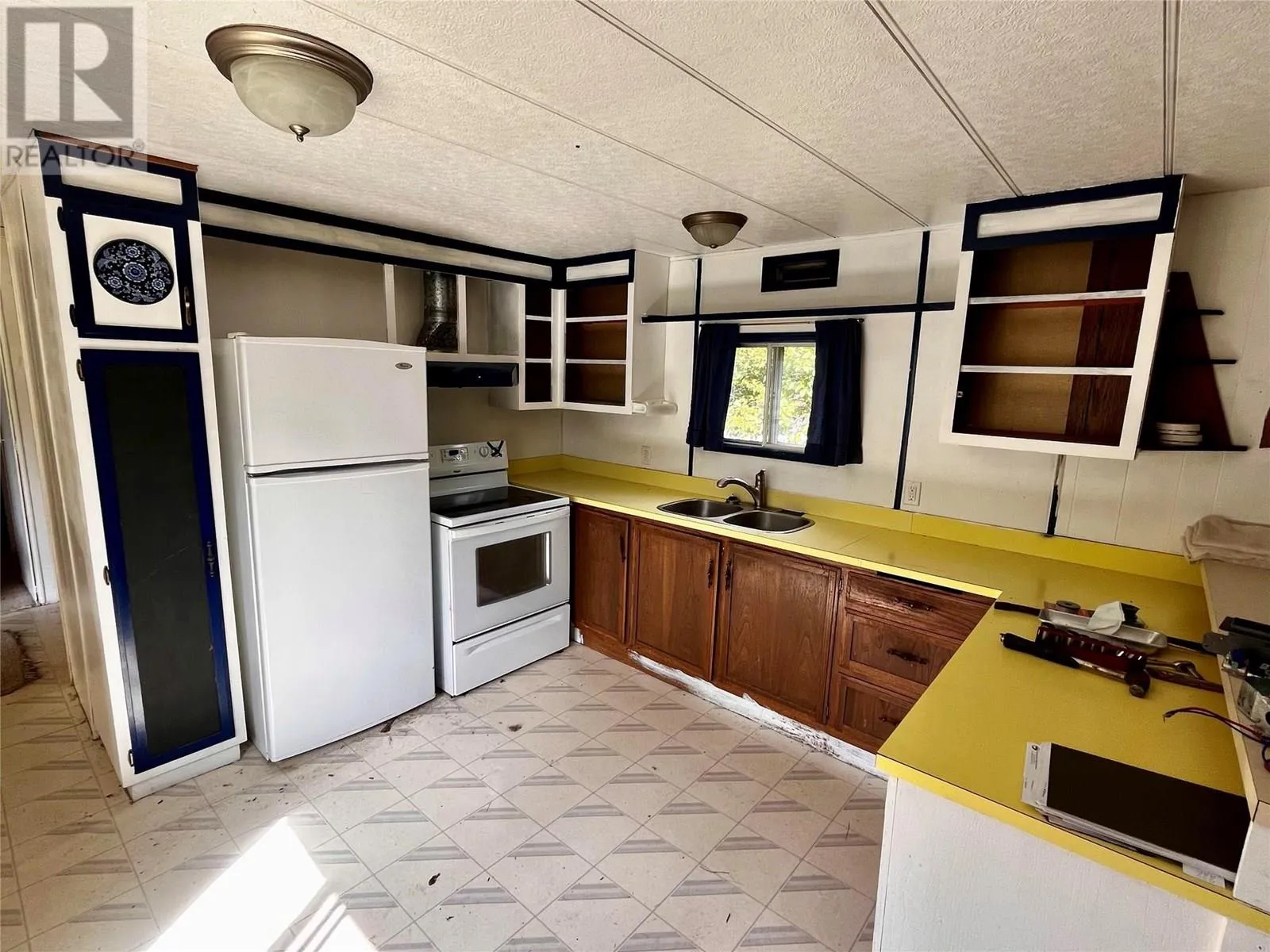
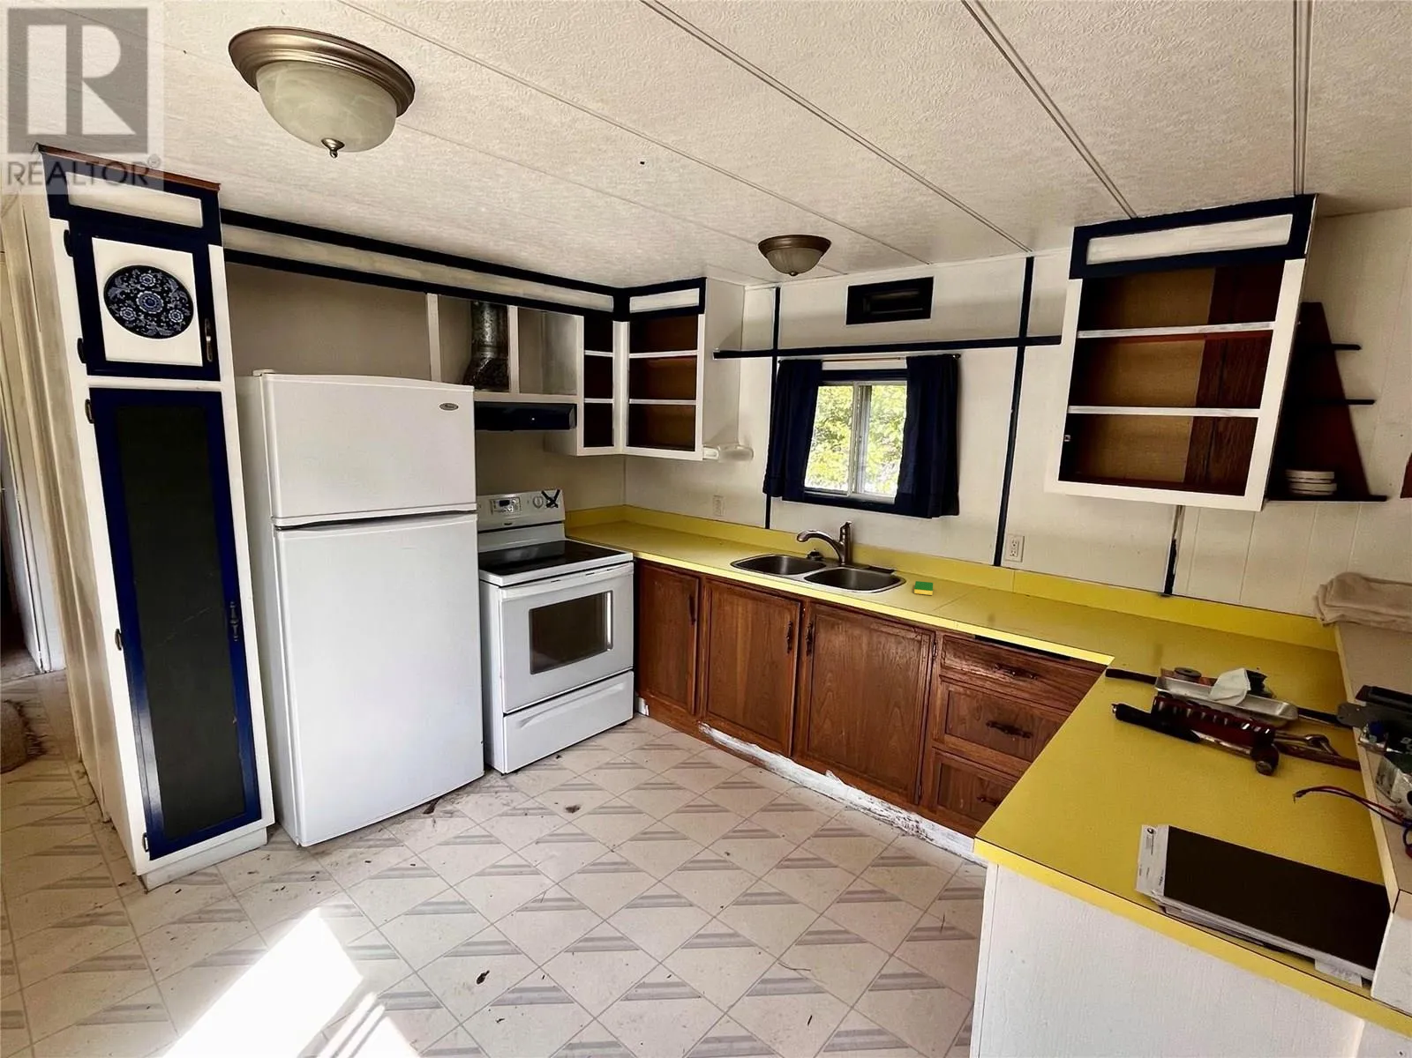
+ dish sponge (923, 587)
